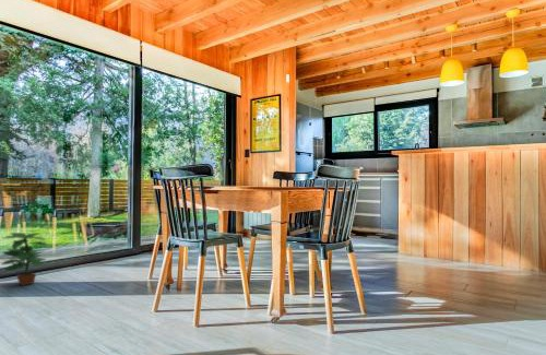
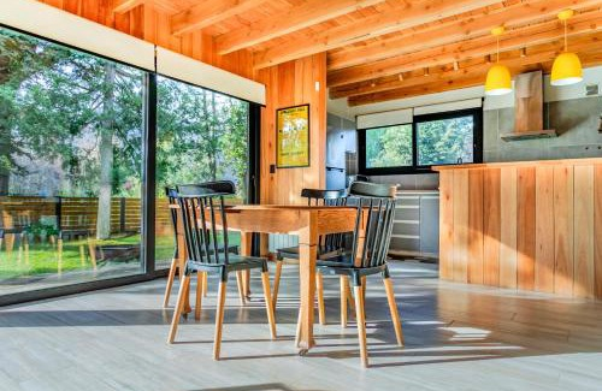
- potted plant (25, 258)
